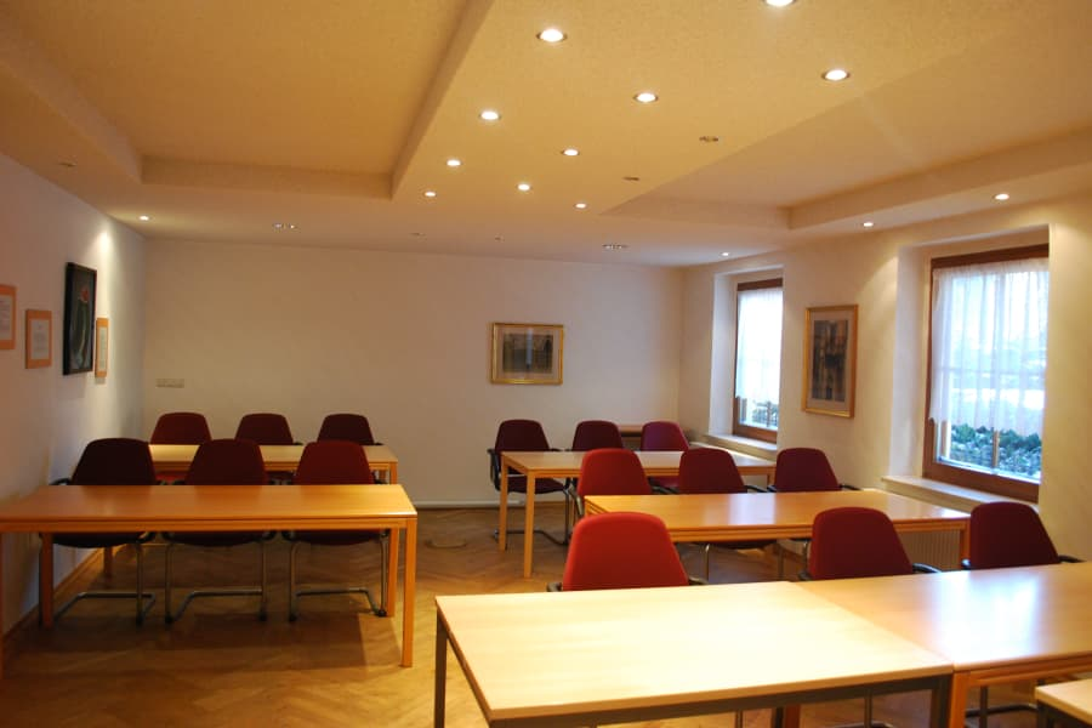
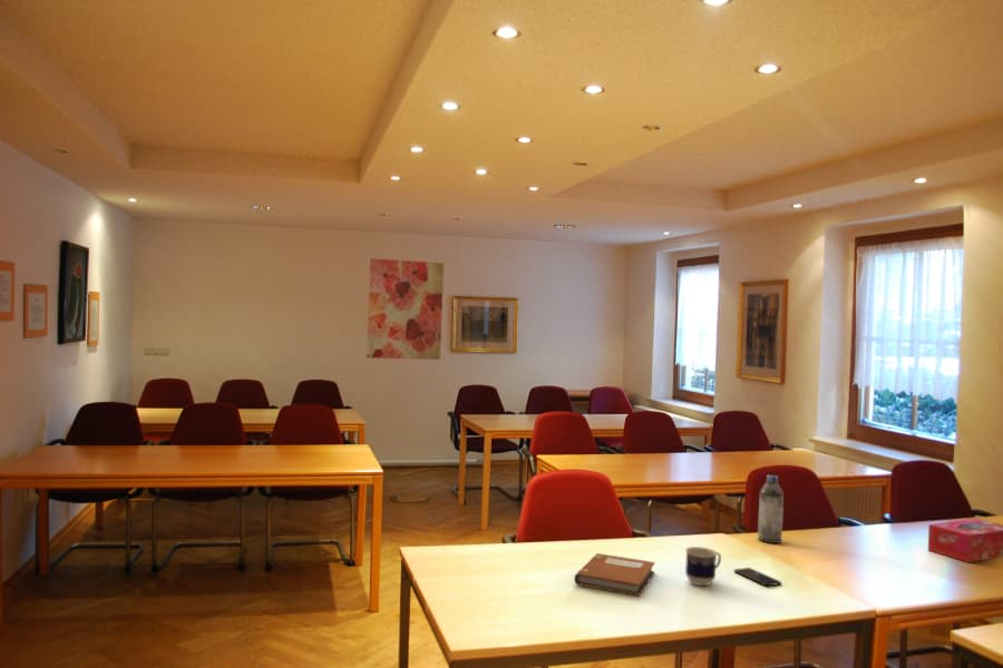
+ water bottle (770, 508)
+ tissue box (972, 539)
+ notebook (615, 572)
+ smartphone (757, 576)
+ cup (704, 566)
+ wall art (405, 310)
